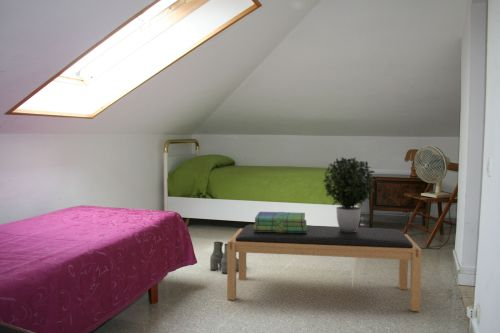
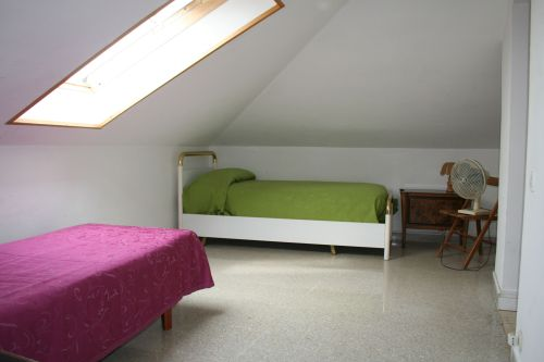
- potted plant (347, 193)
- stack of books (280, 221)
- bench (320, 255)
- boots (226, 255)
